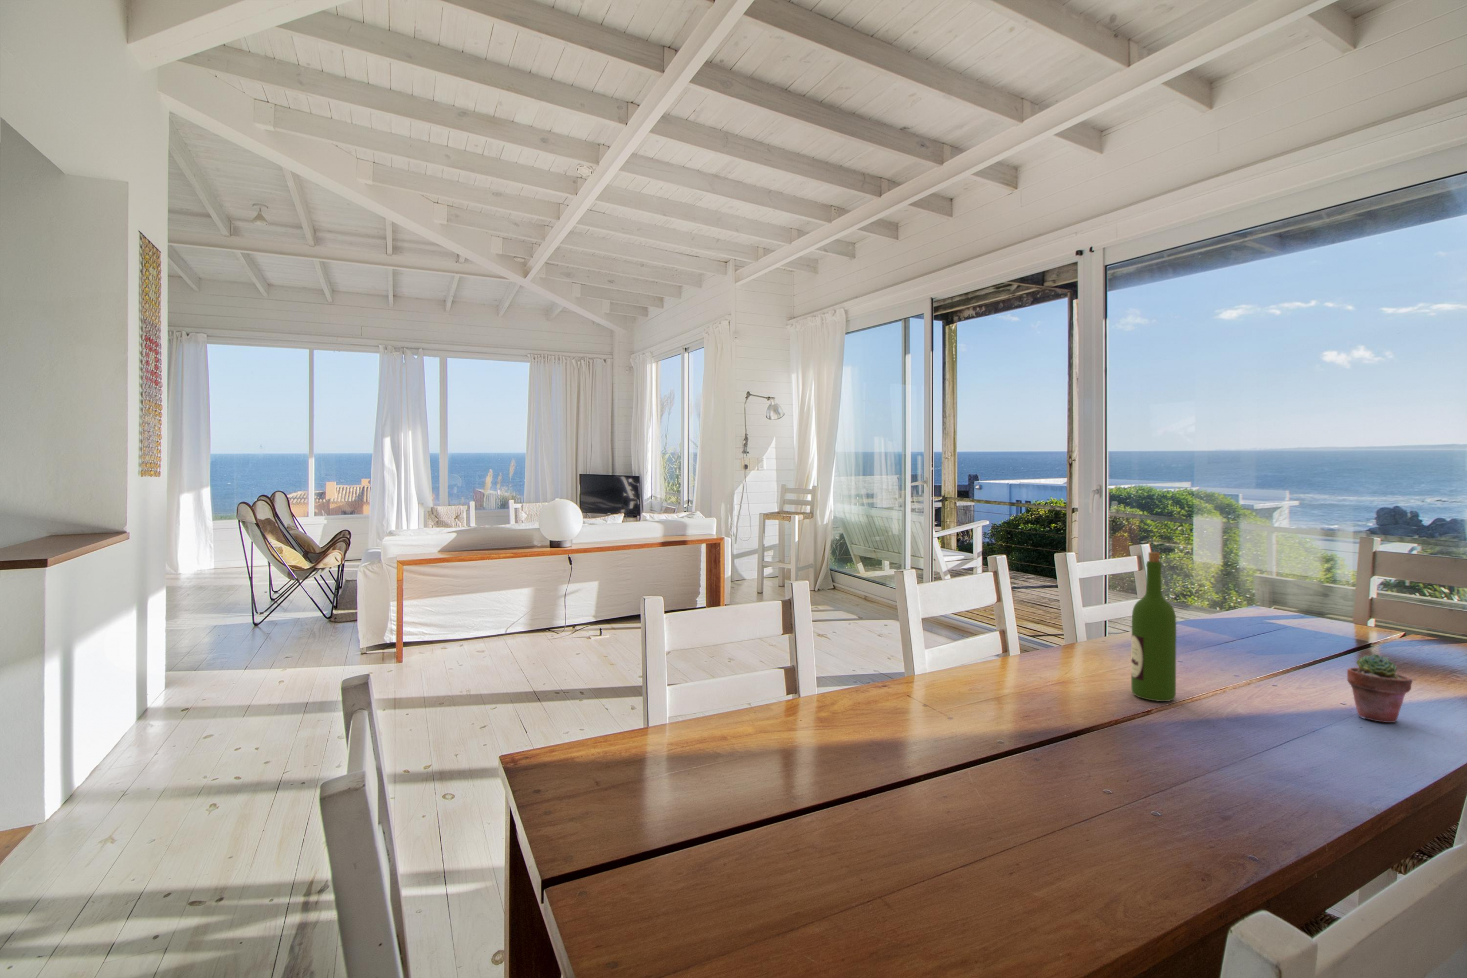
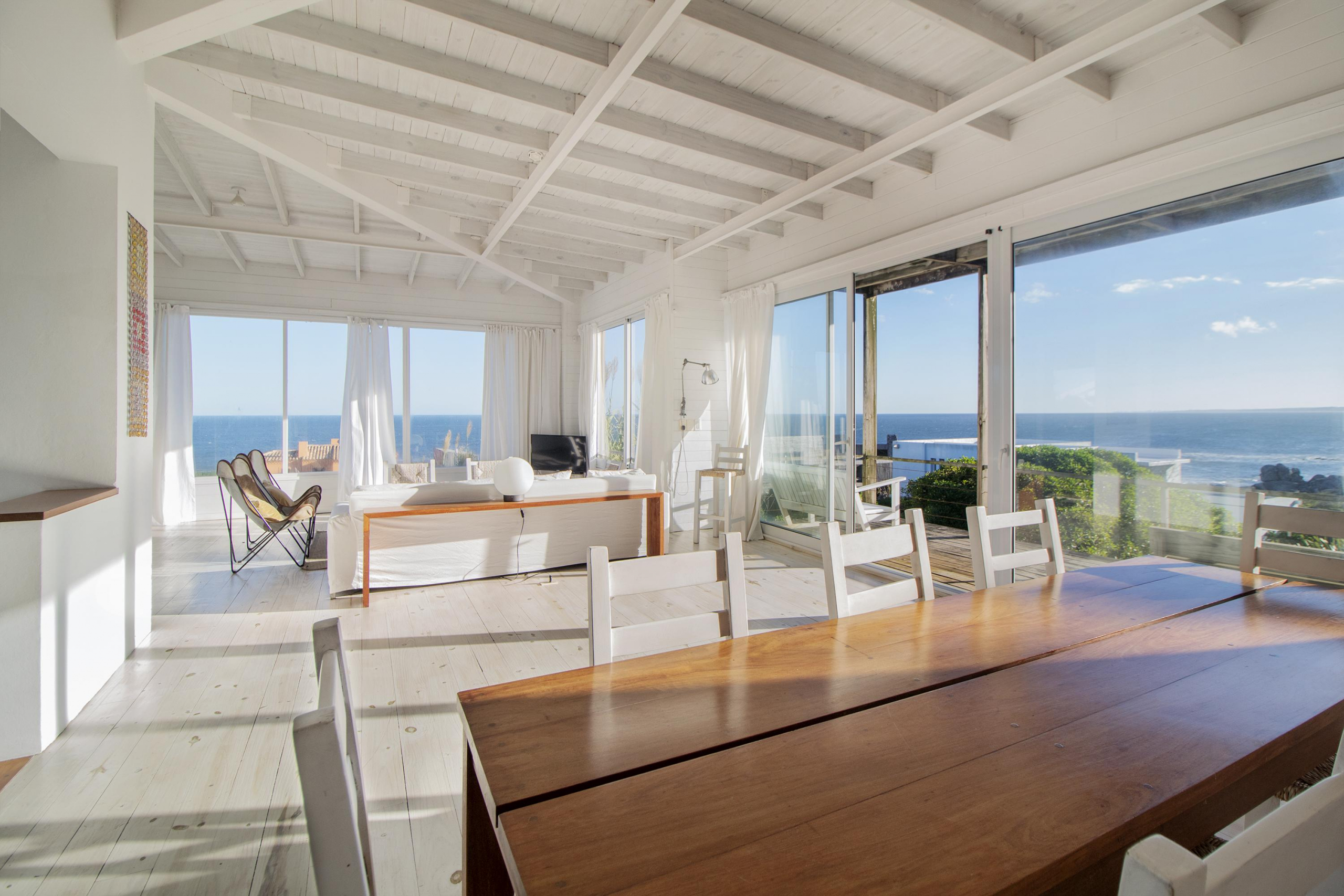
- potted succulent (1377, 685)
- wine bottle (1154, 624)
